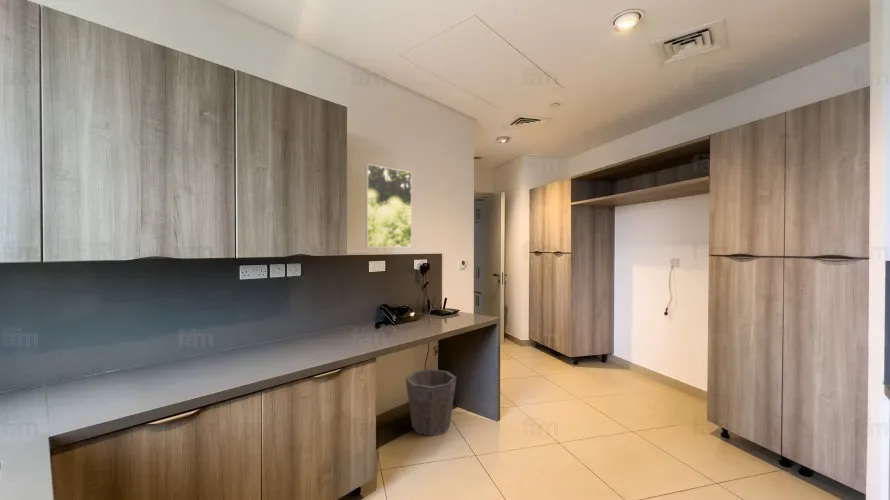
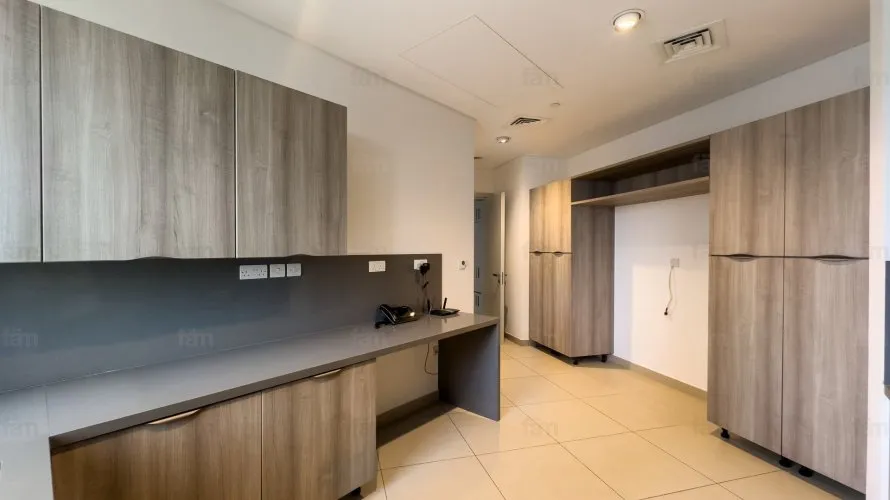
- waste bin (431, 402)
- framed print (389, 207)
